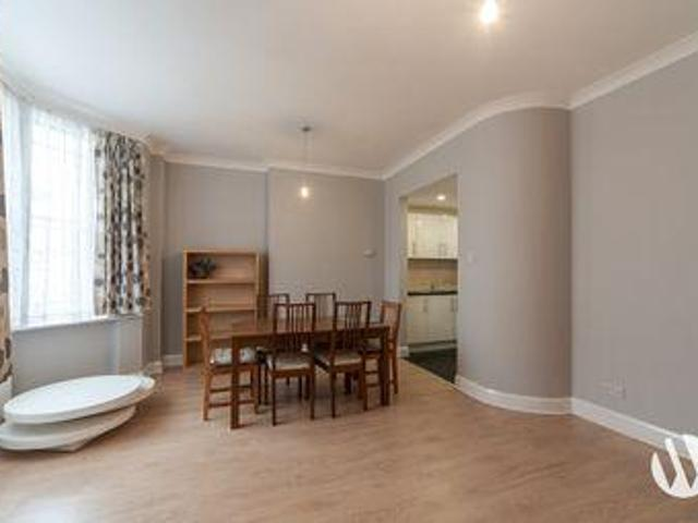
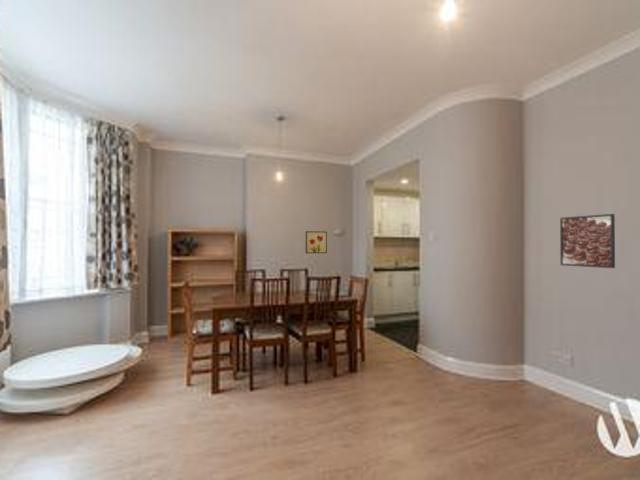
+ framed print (585, 241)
+ wall art (316, 242)
